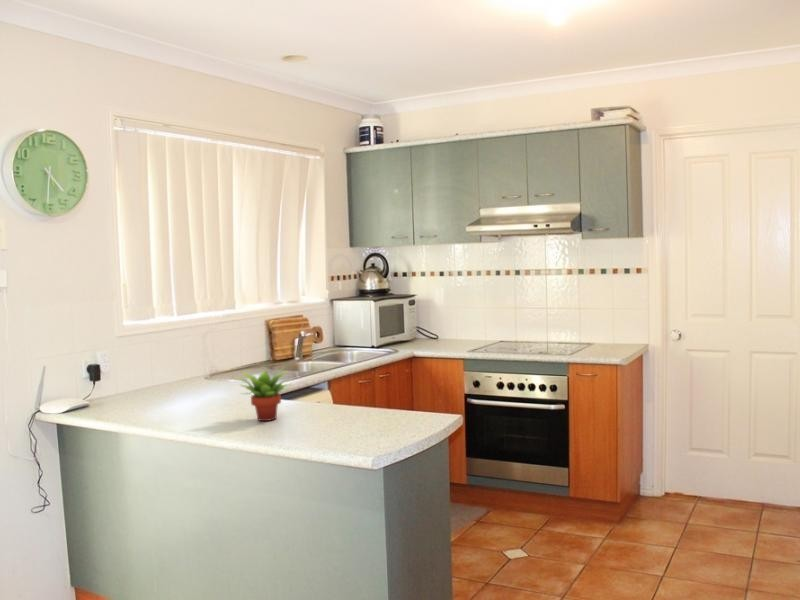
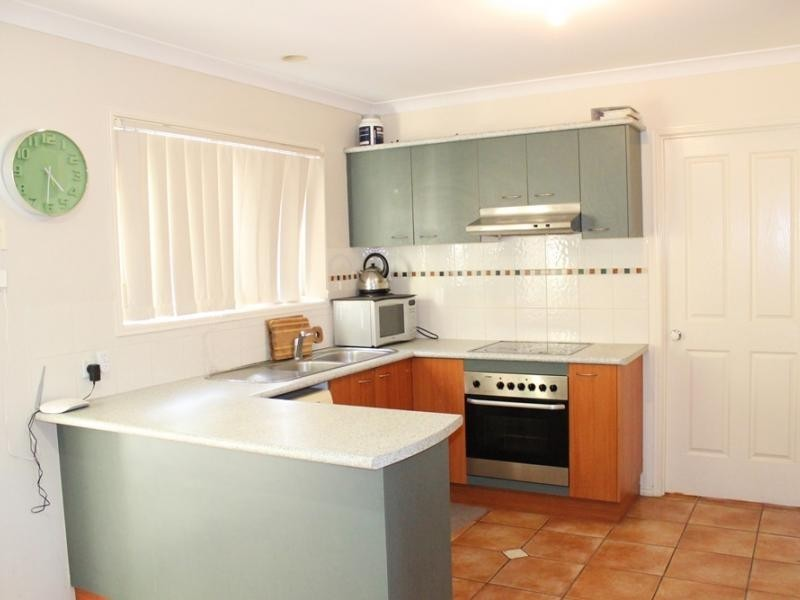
- succulent plant (264, 393)
